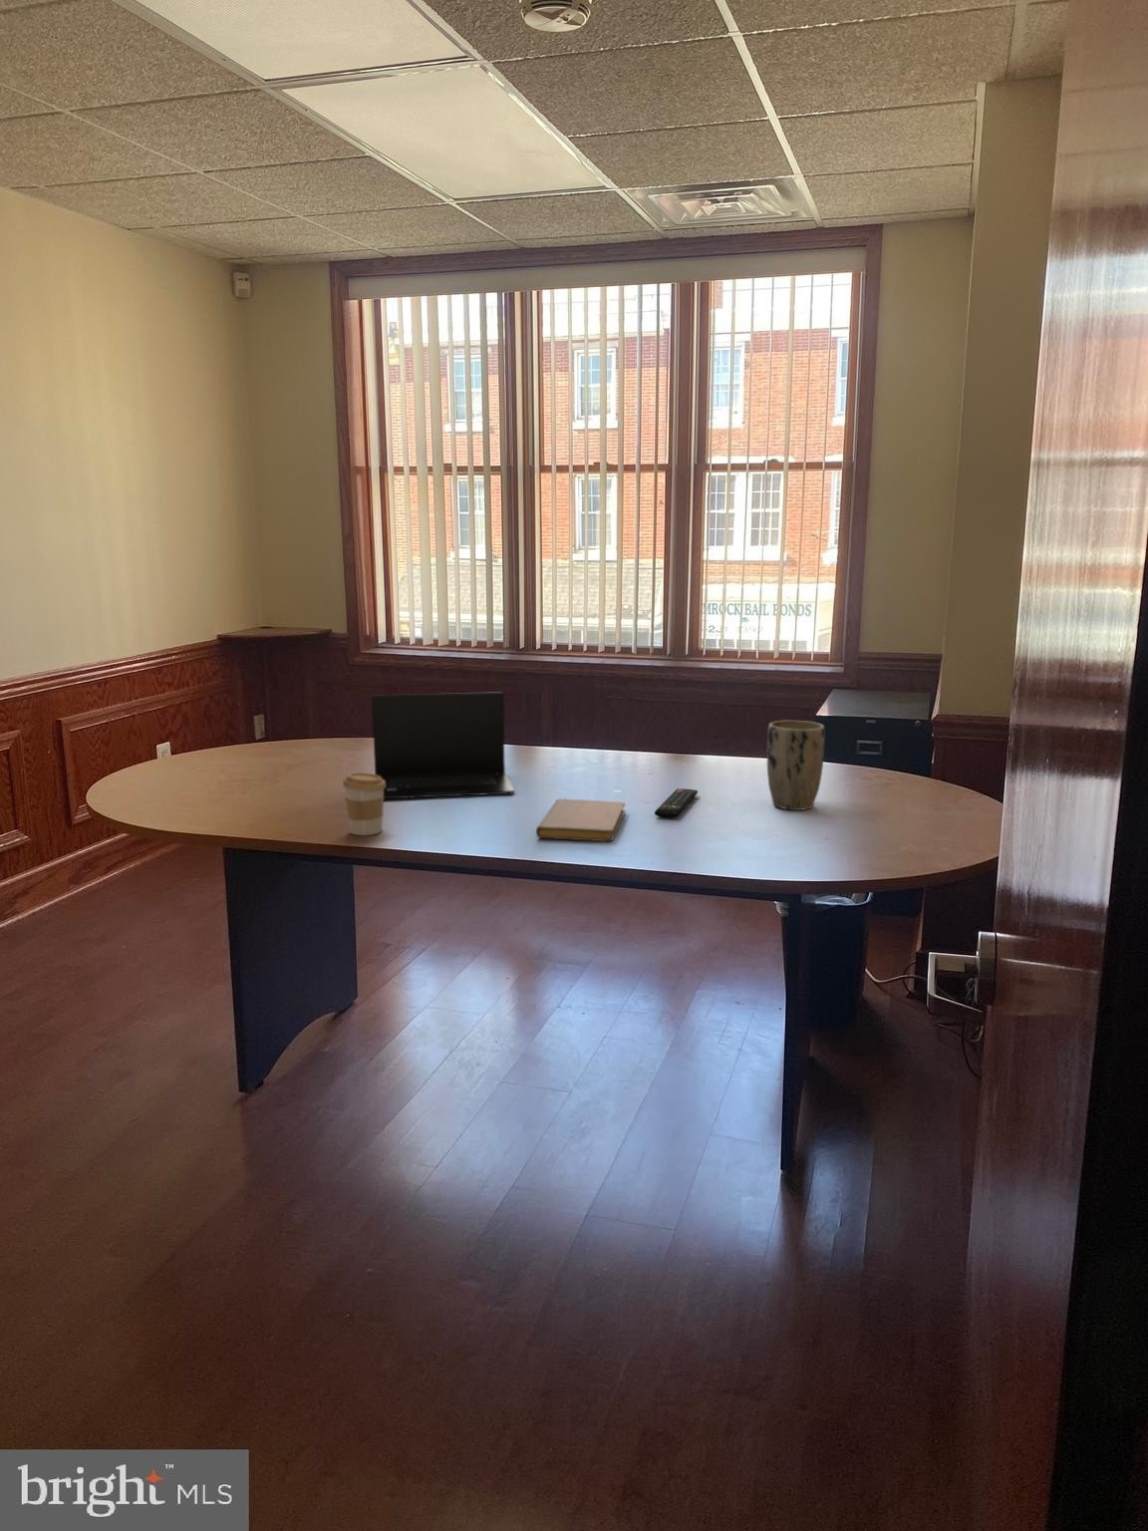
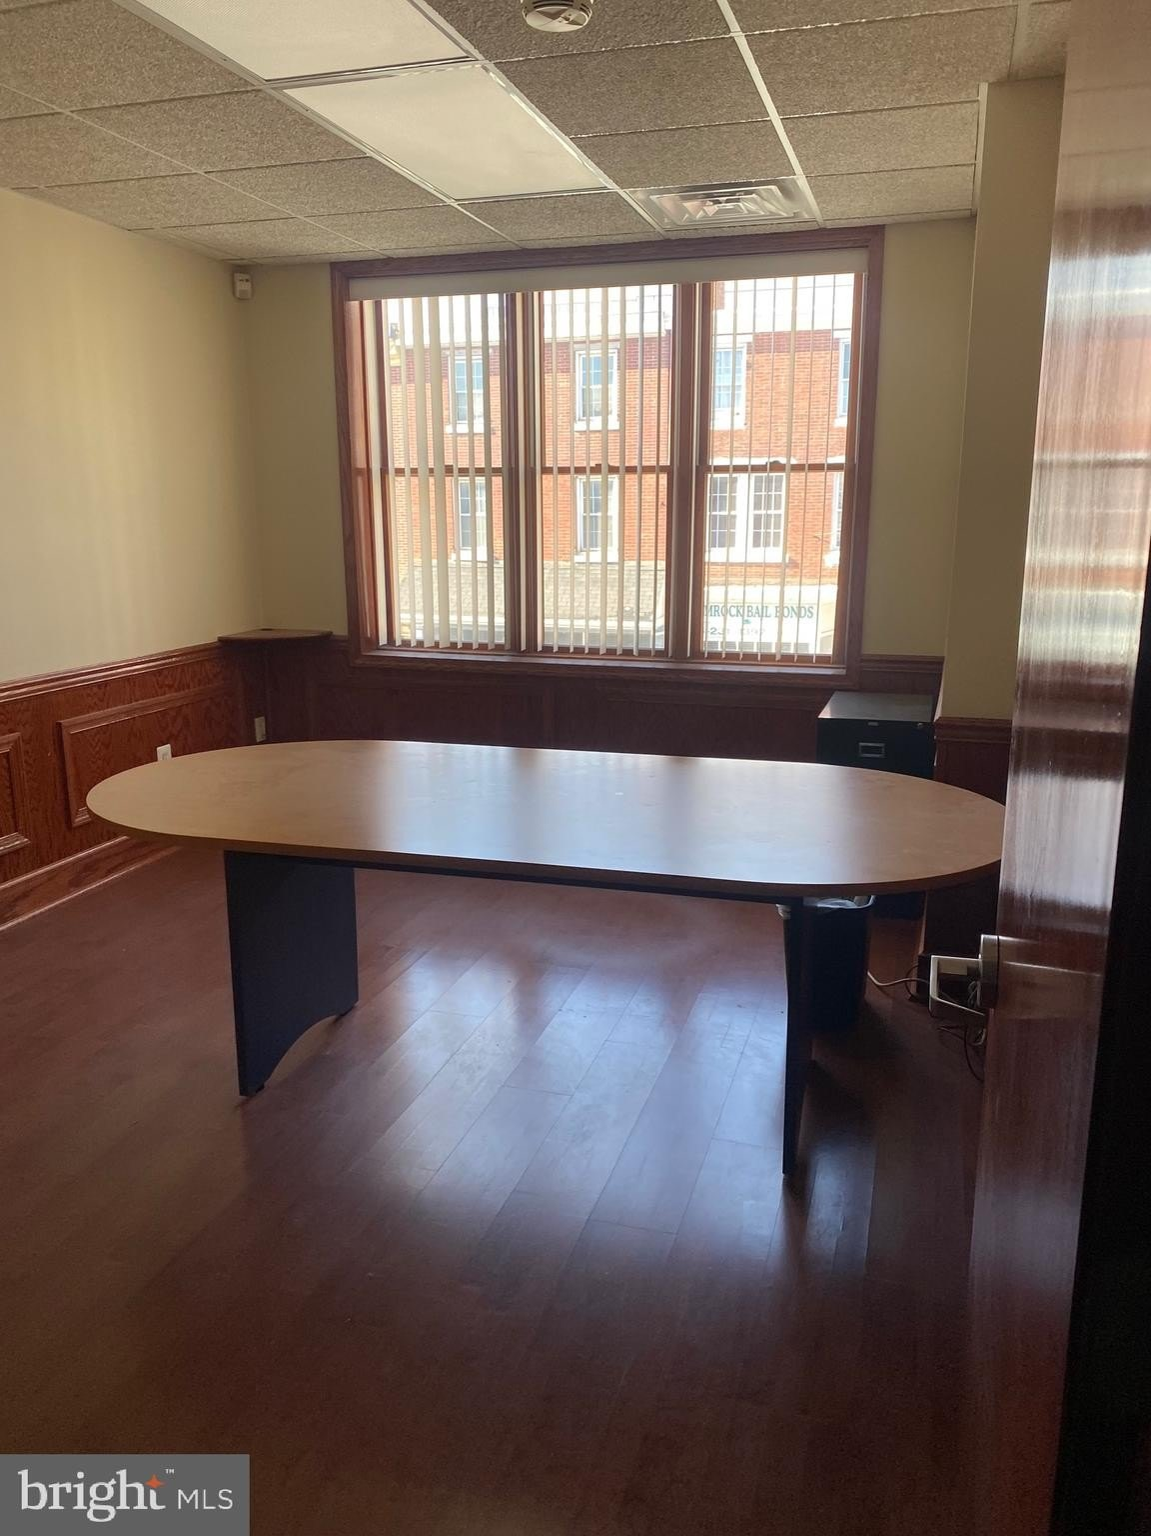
- laptop (441, 744)
- plant pot (795, 764)
- coffee cup (364, 803)
- notebook (582, 819)
- remote control (676, 803)
